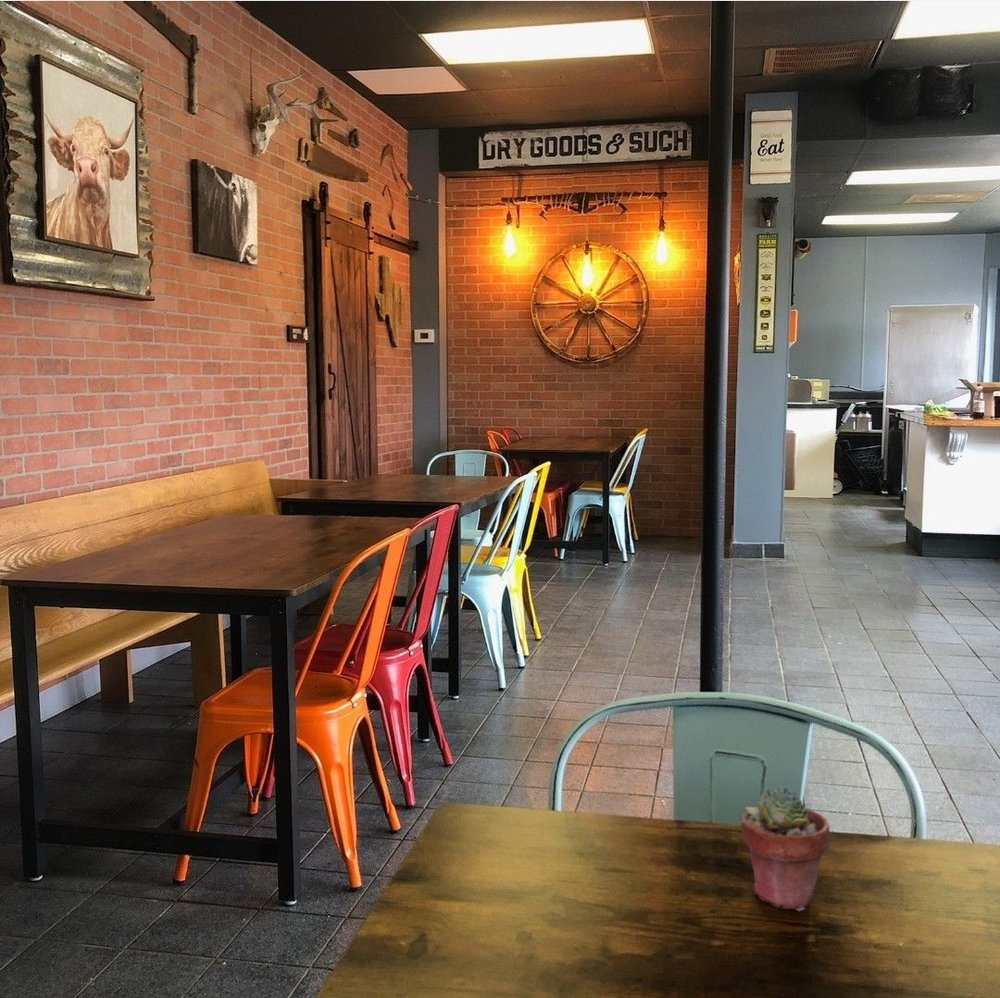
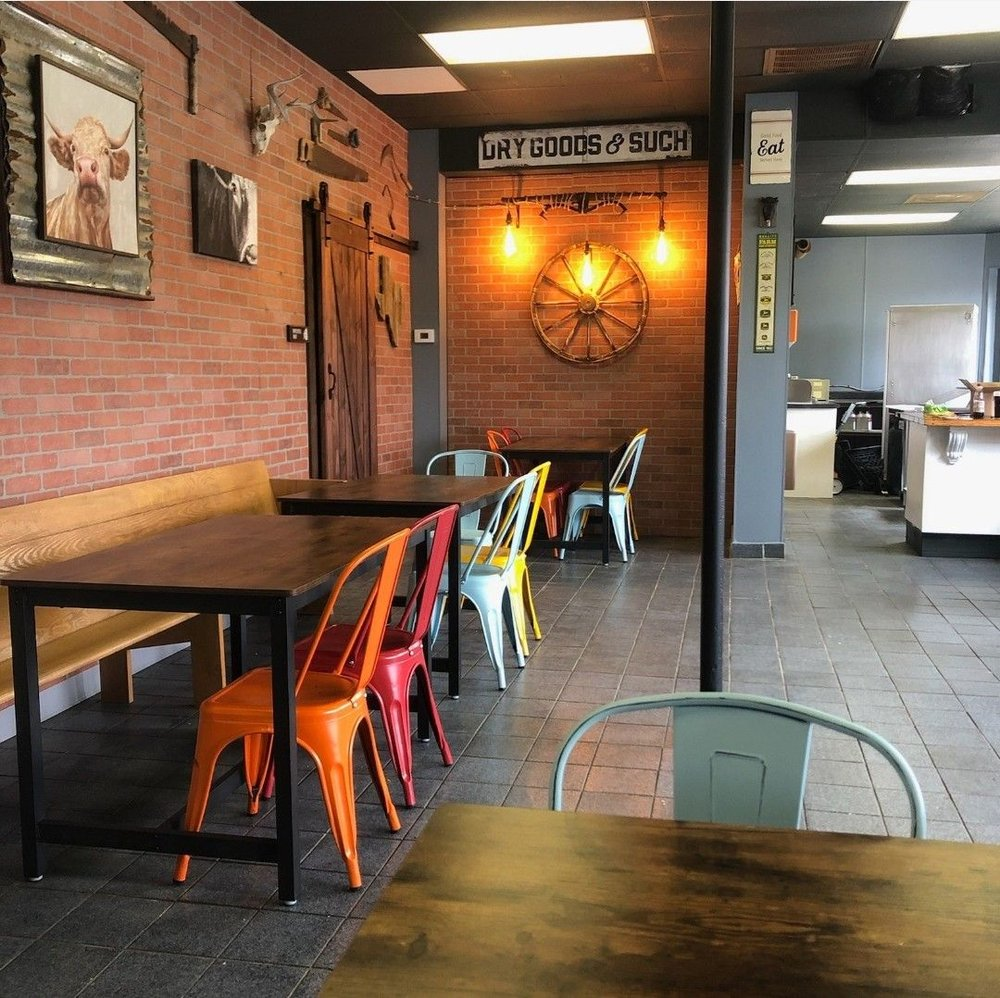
- potted succulent (784, 841)
